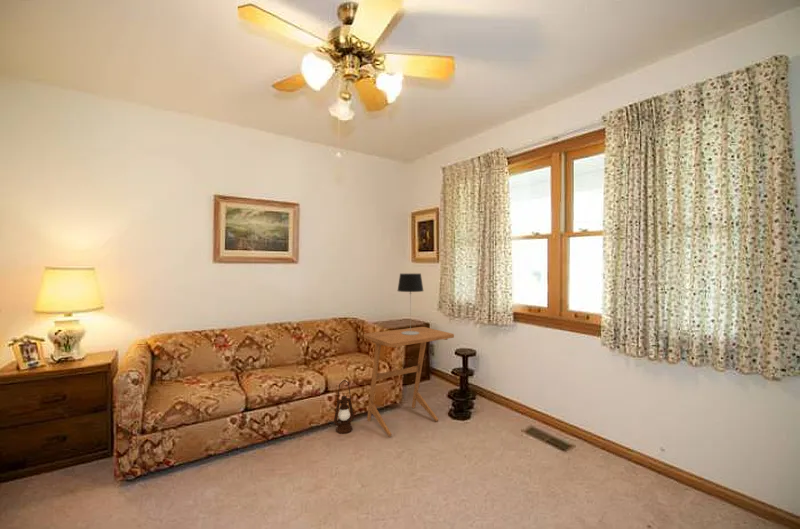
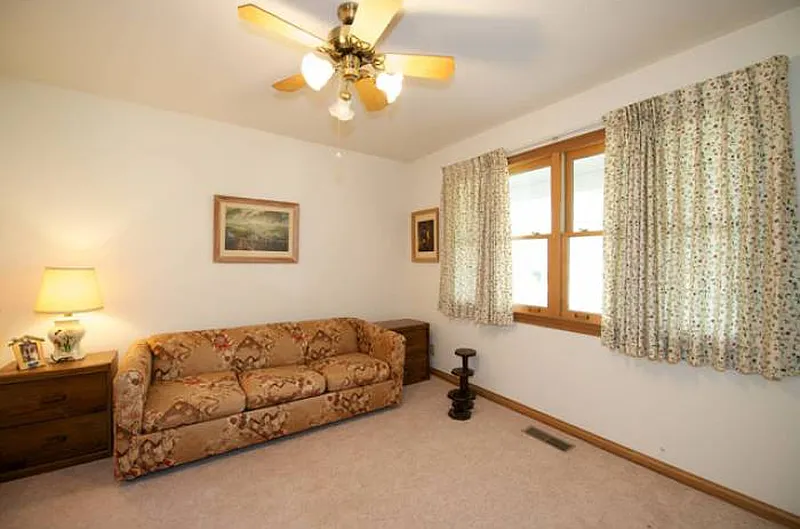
- lantern (344, 405)
- side table (406, 373)
- table lamp (410, 303)
